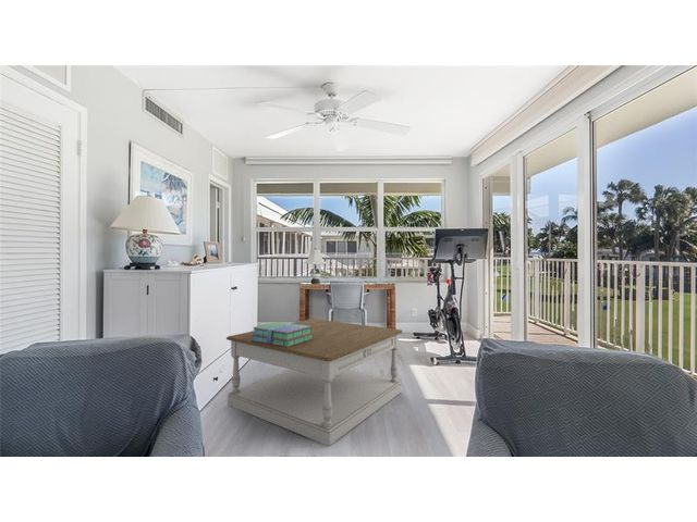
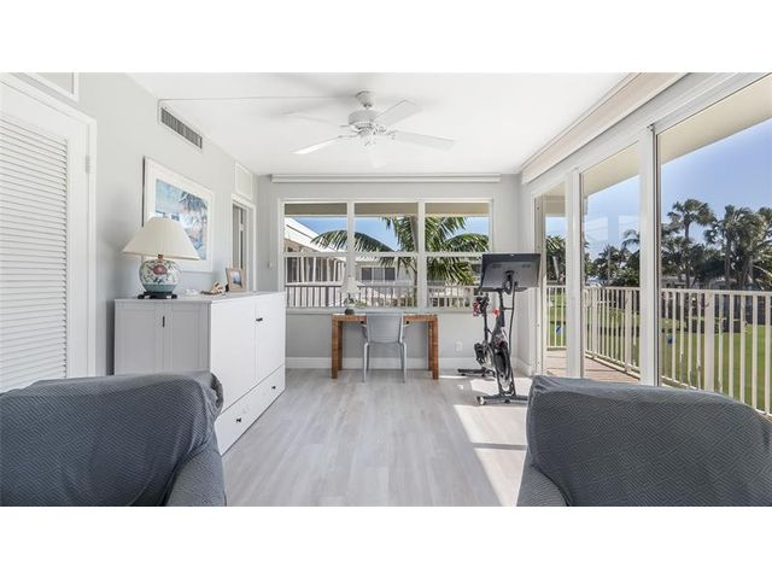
- coffee table (318, 365)
- stack of books (282, 333)
